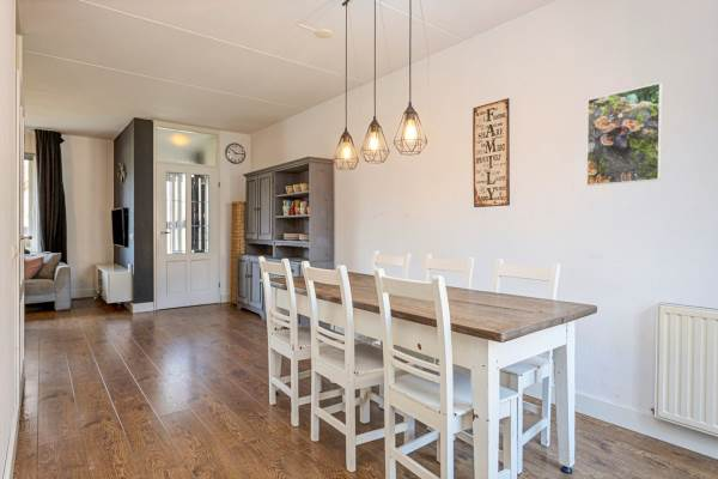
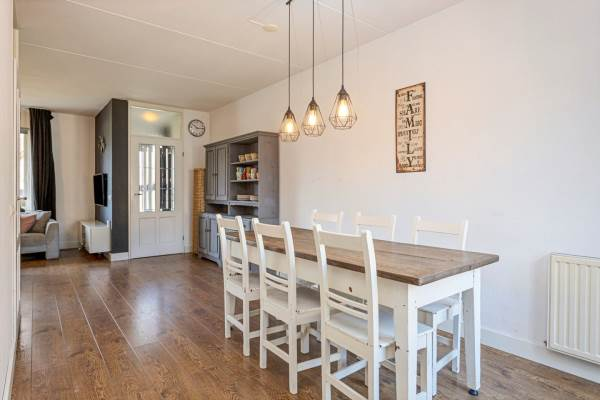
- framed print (621, 137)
